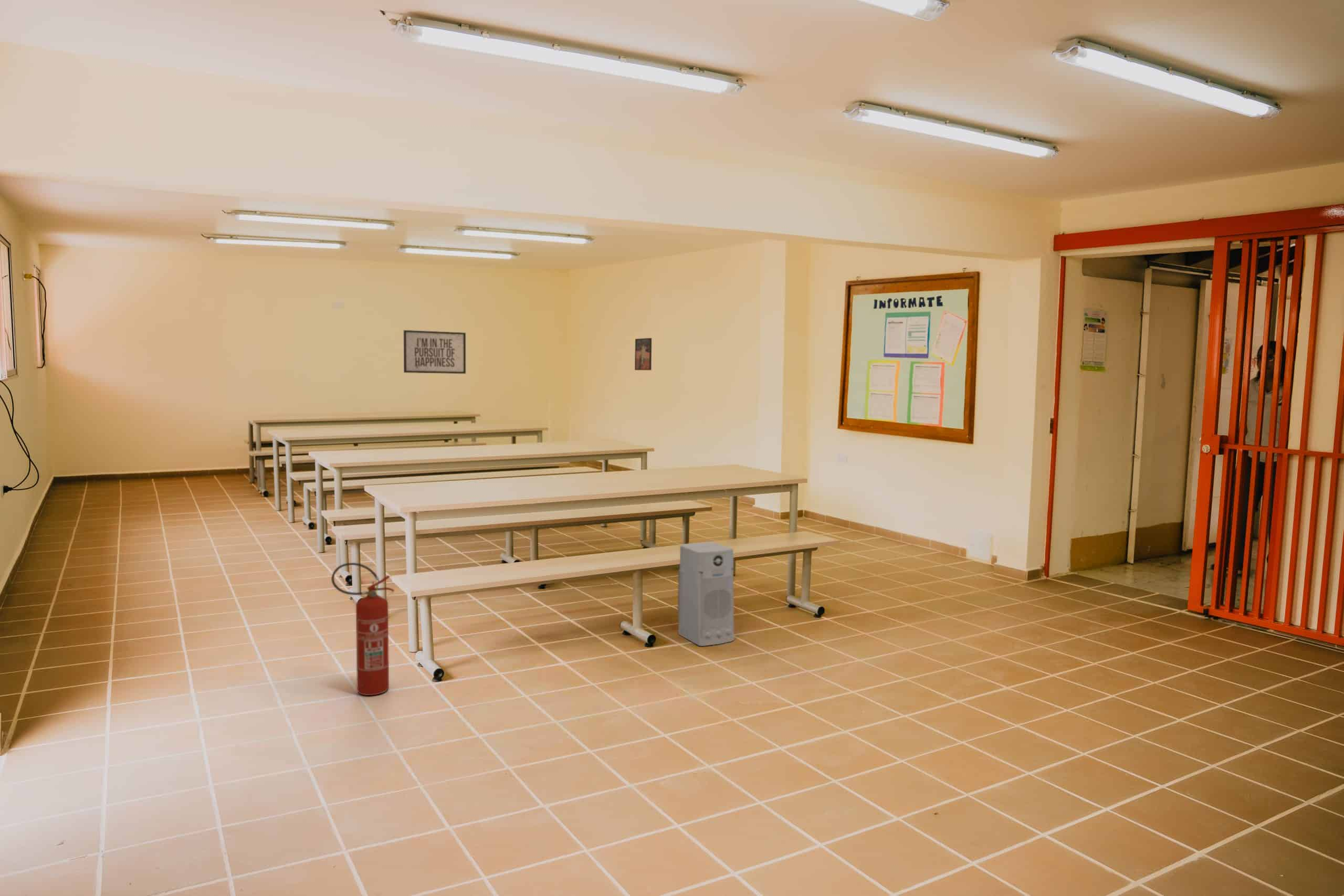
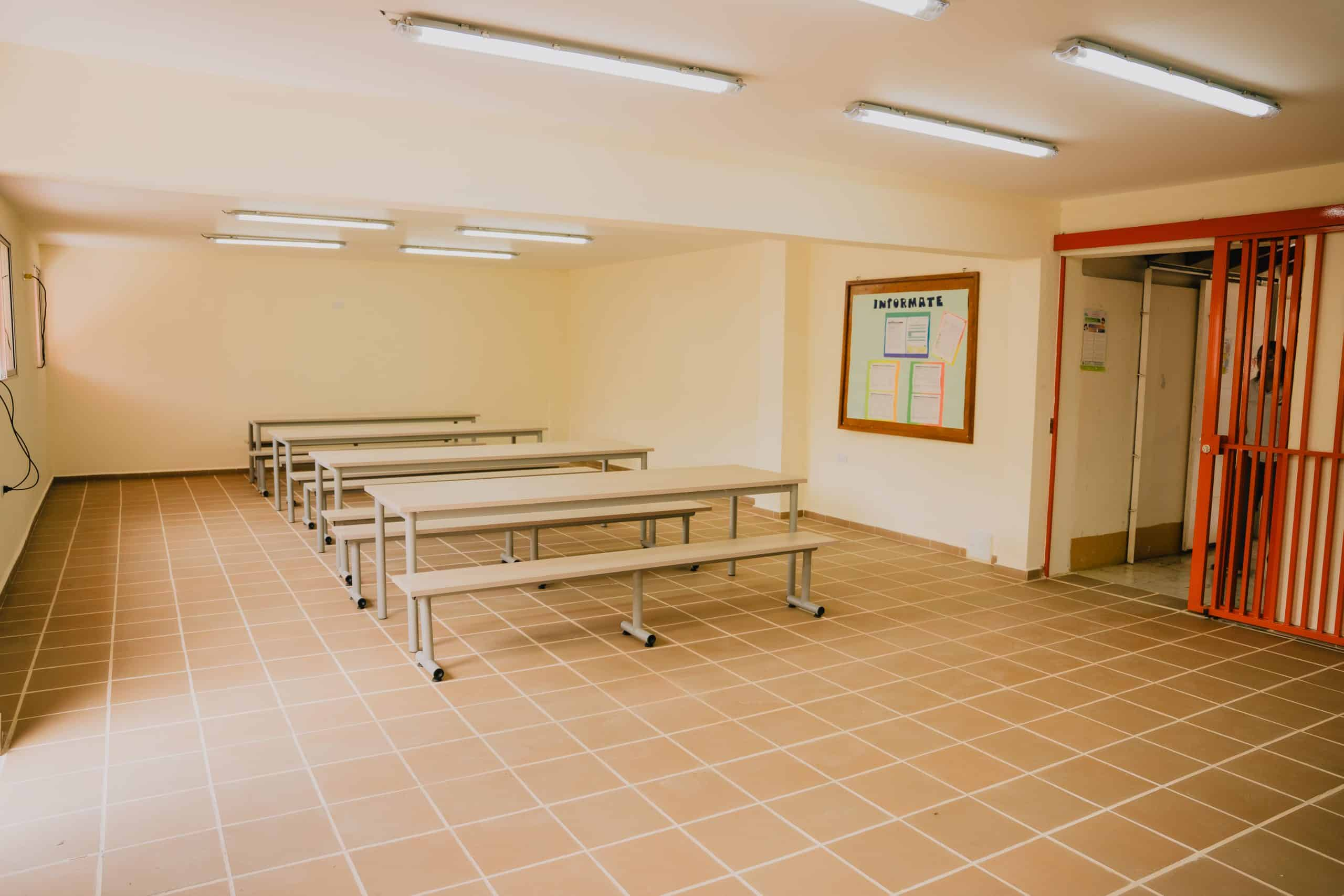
- fire extinguisher (364, 627)
- mirror (435, 352)
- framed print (643, 354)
- air purifier (706, 592)
